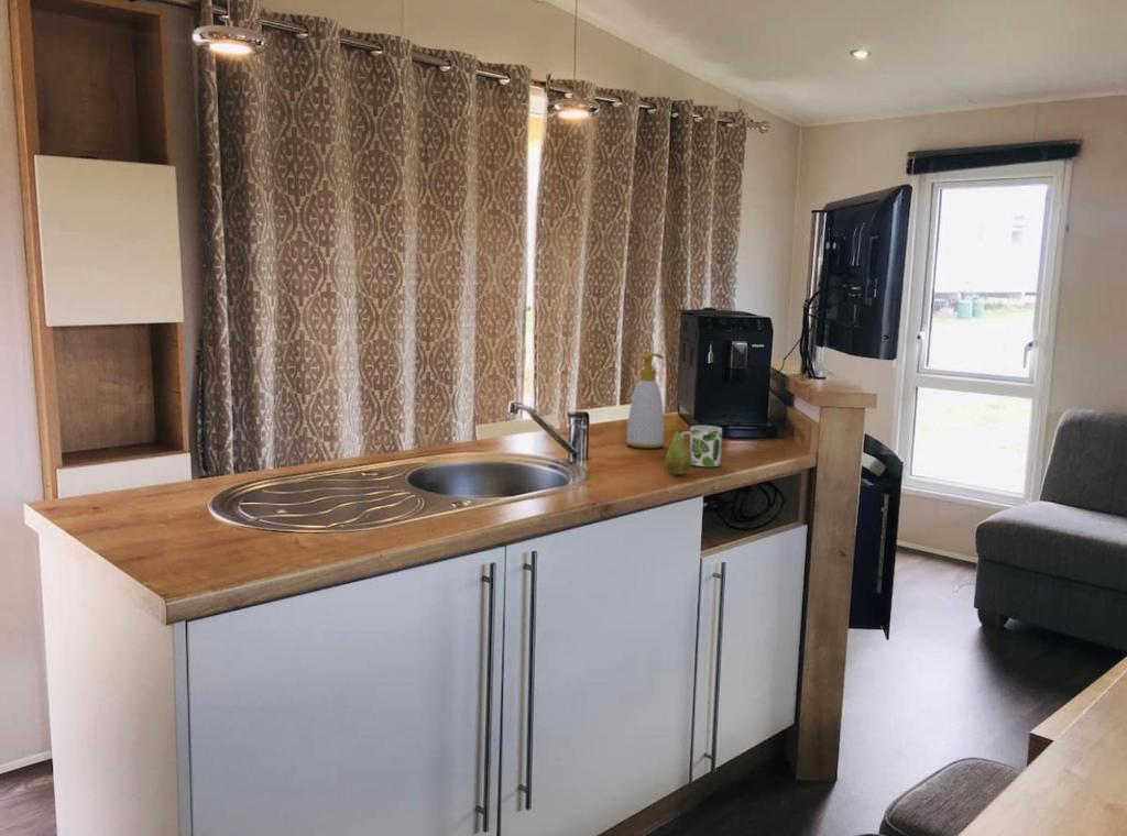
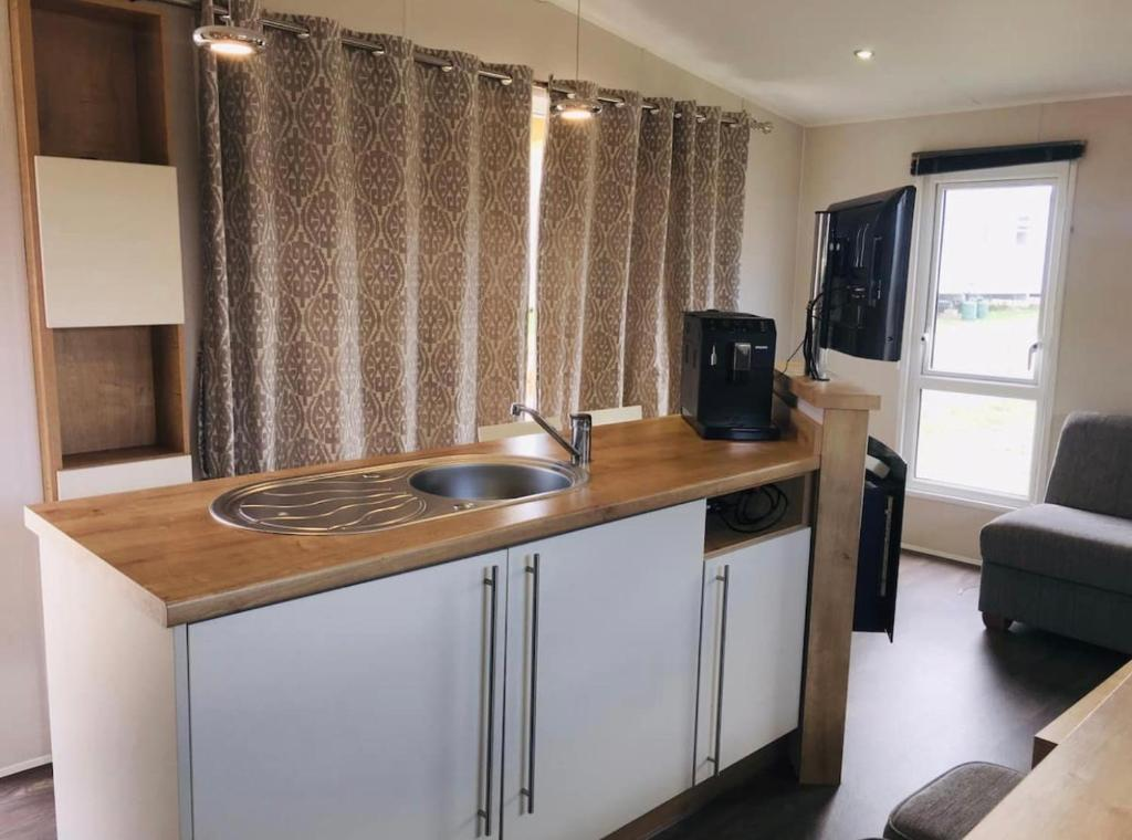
- soap bottle (647, 399)
- mug (699, 444)
- fruit (678, 450)
